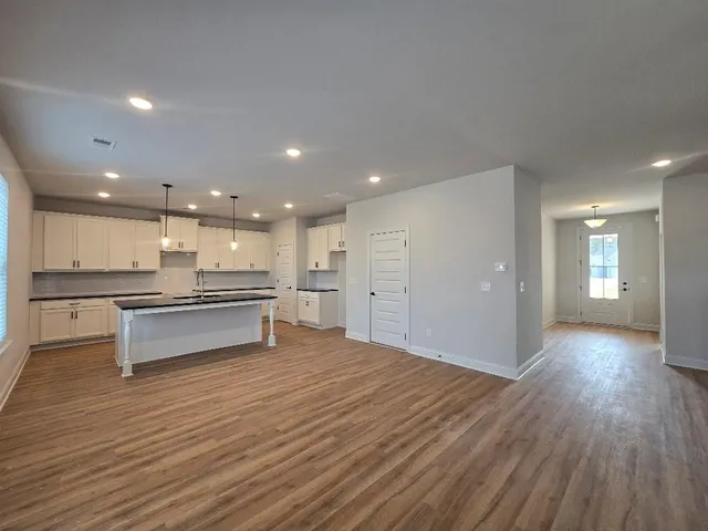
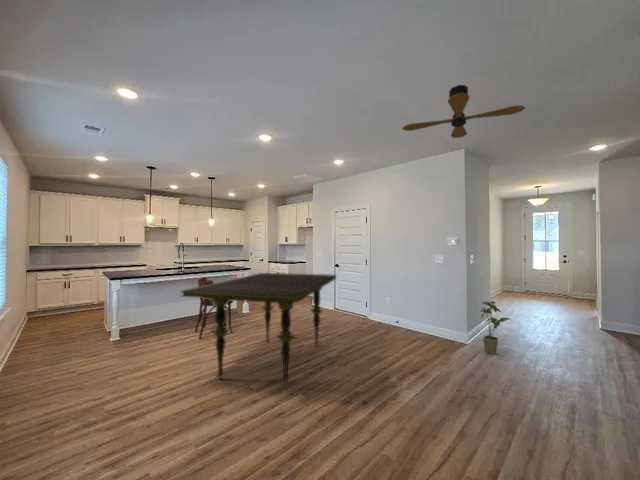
+ ceiling fan (458, 106)
+ dining chair (213, 305)
+ house plant (493, 328)
+ dining table (270, 319)
